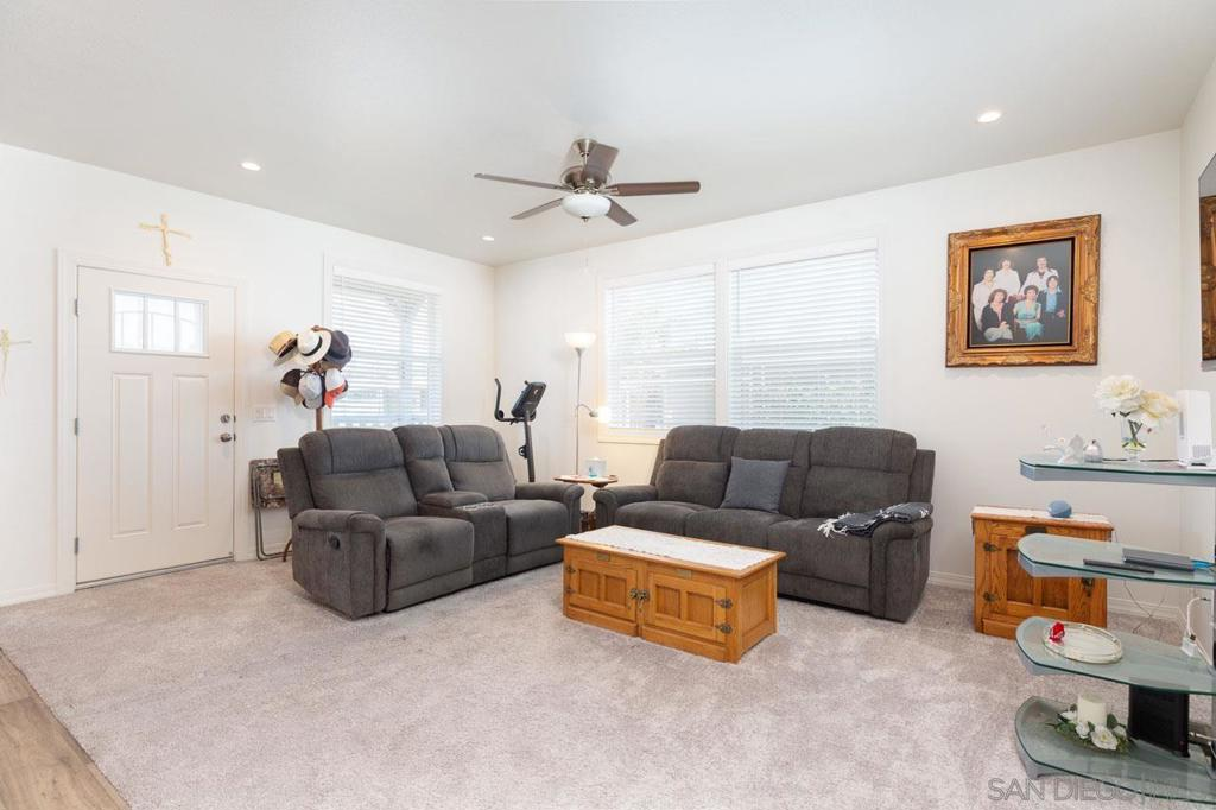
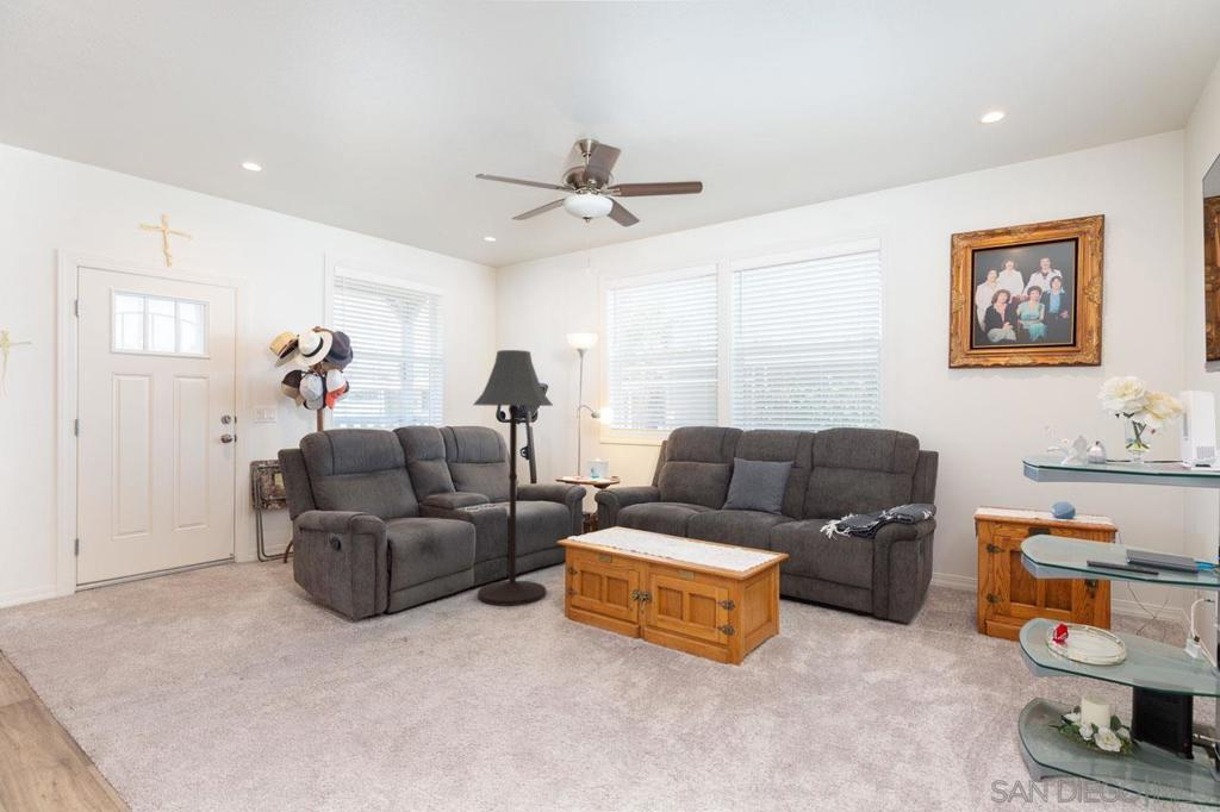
+ floor lamp (512, 473)
